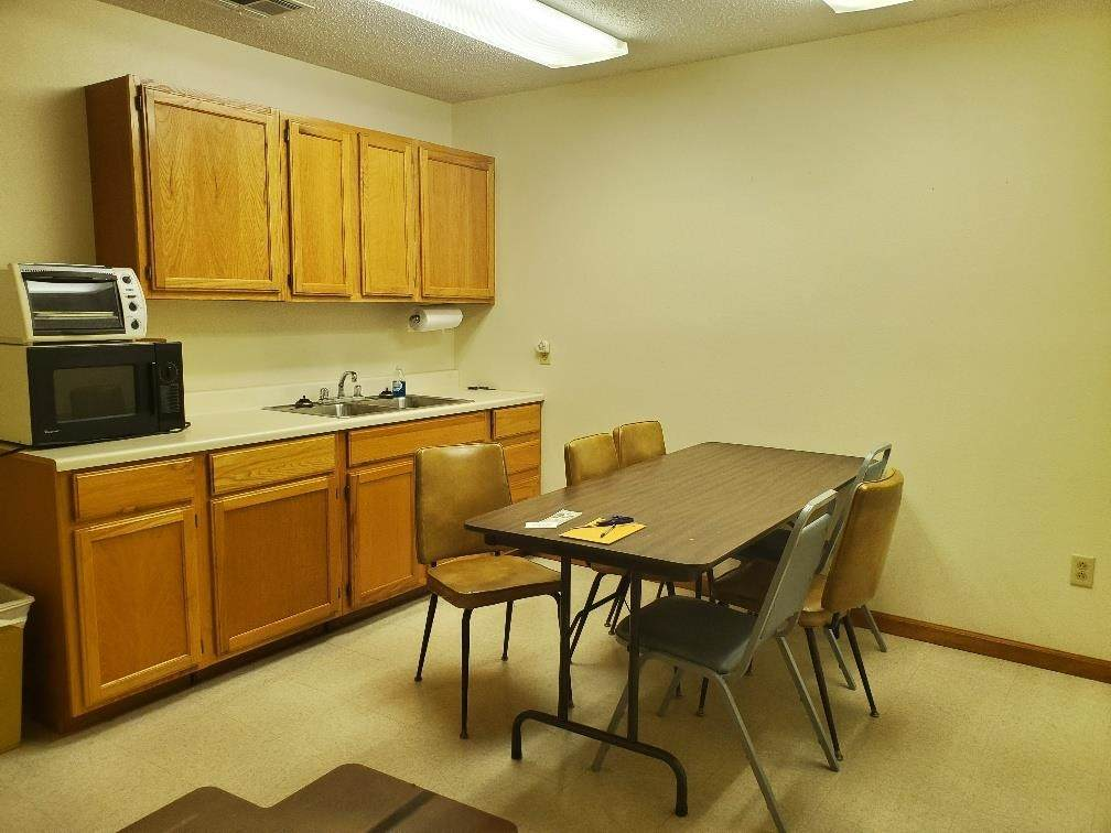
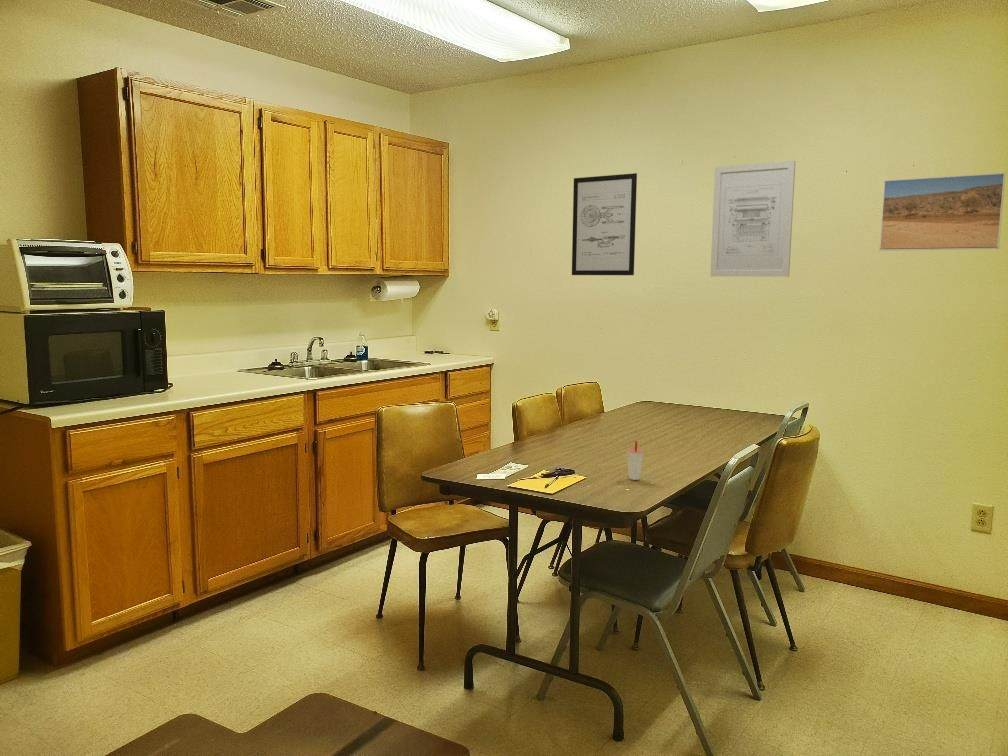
+ cup (635, 459)
+ wall art (751, 220)
+ wall art (603, 225)
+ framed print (939, 213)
